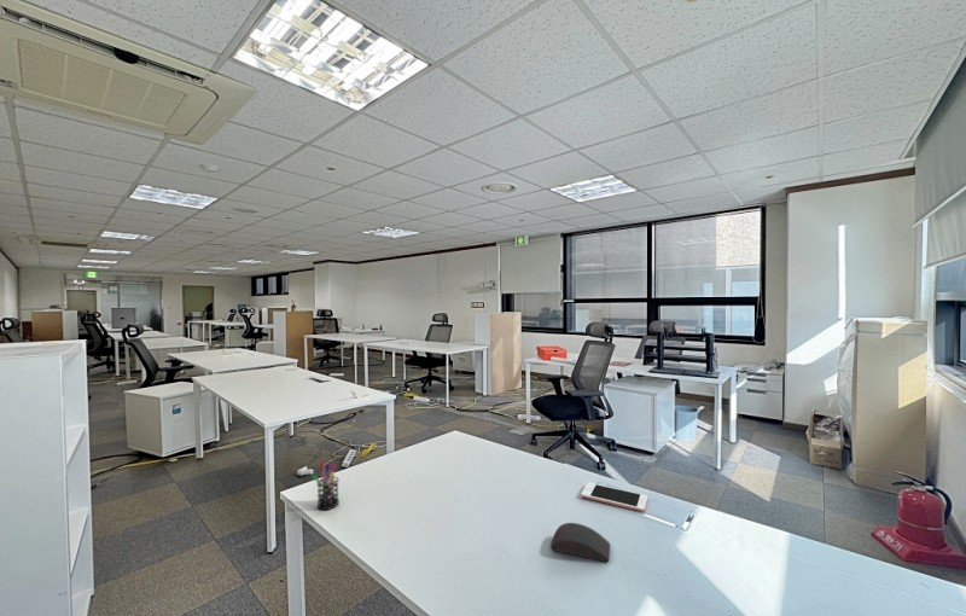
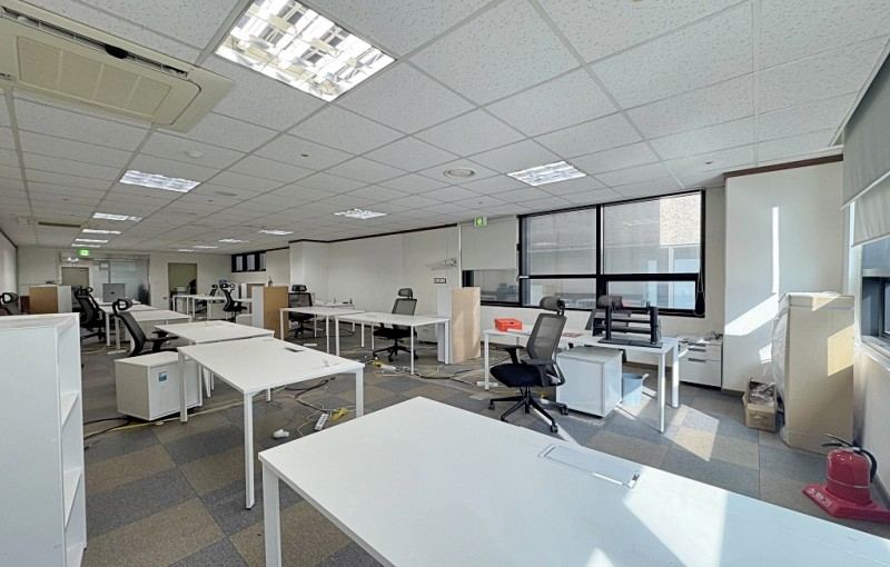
- cell phone (613, 495)
- pen holder (325, 484)
- computer mouse (580, 539)
